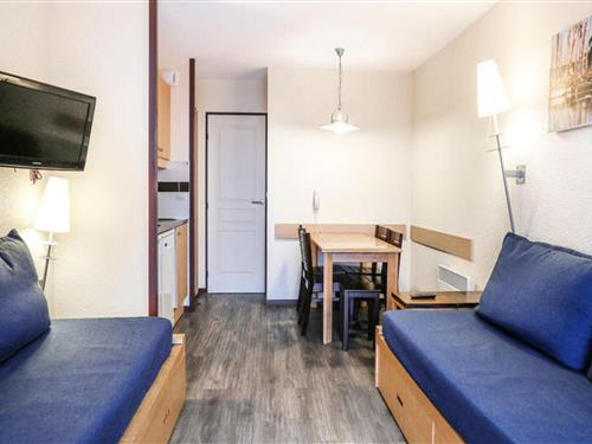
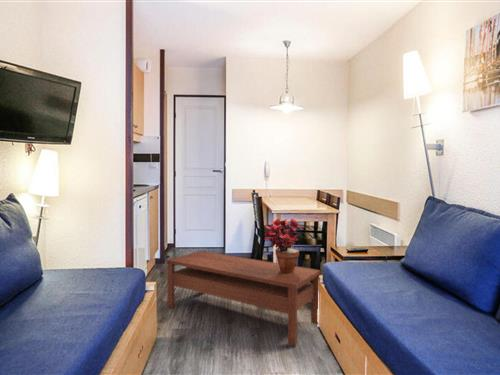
+ coffee table (239, 290)
+ potted plant (283, 245)
